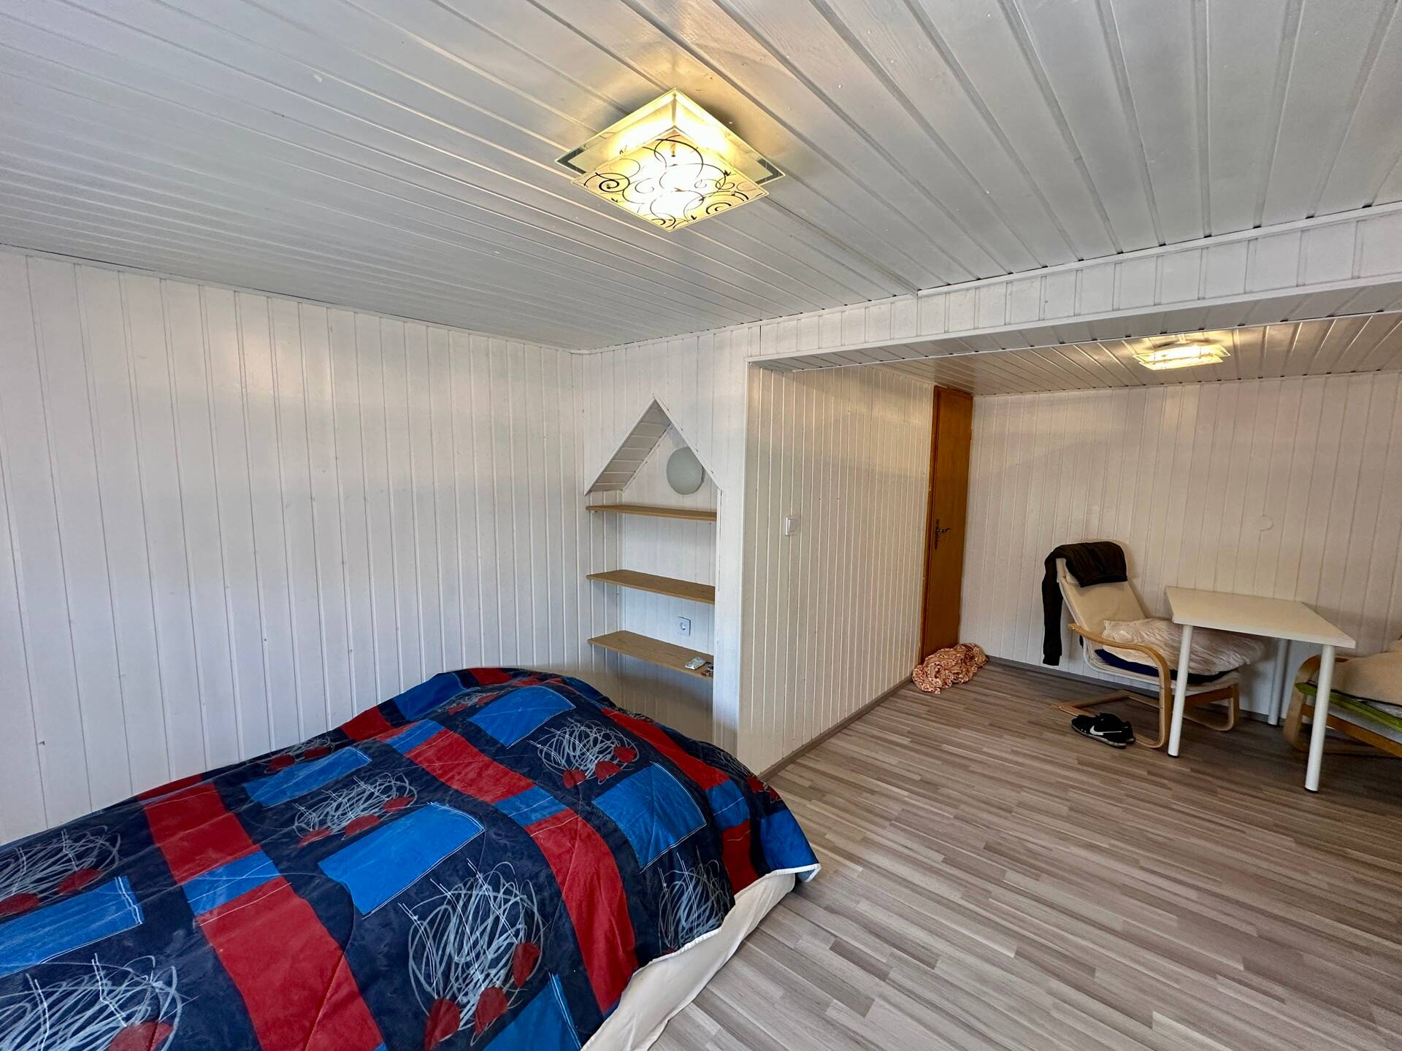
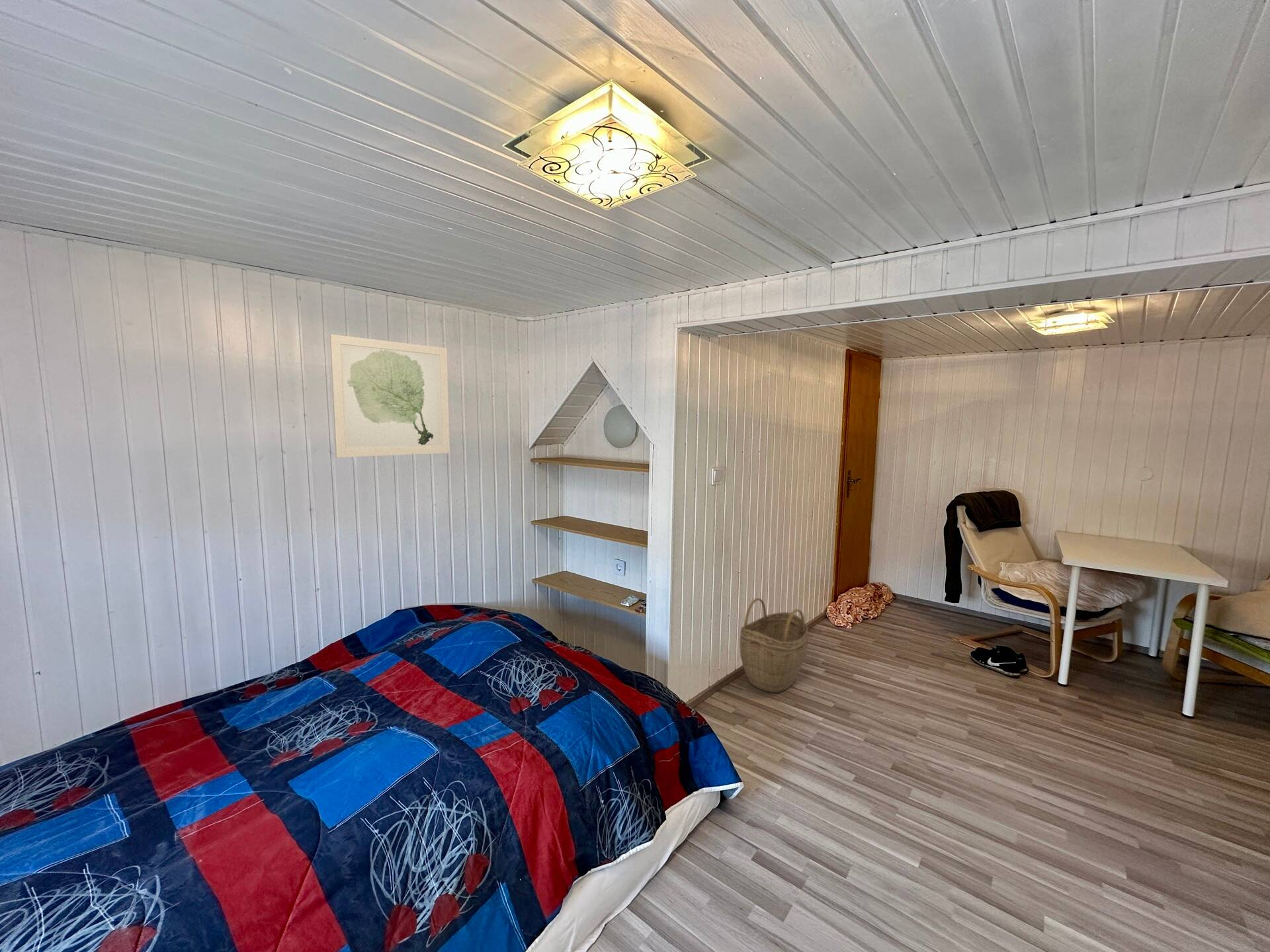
+ wall art (395, 399)
+ woven basket (773, 643)
